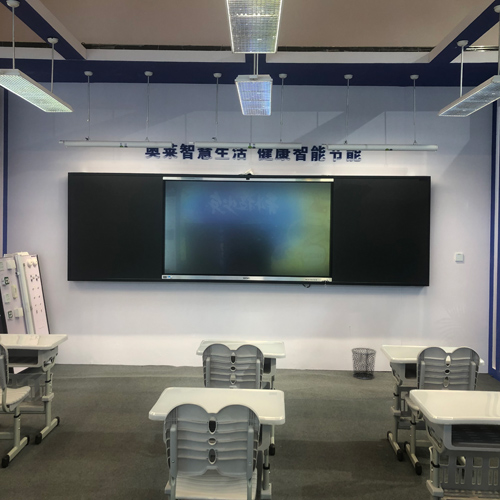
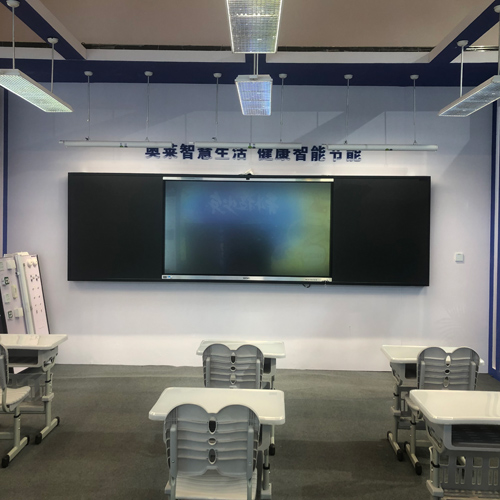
- waste bin (363, 363)
